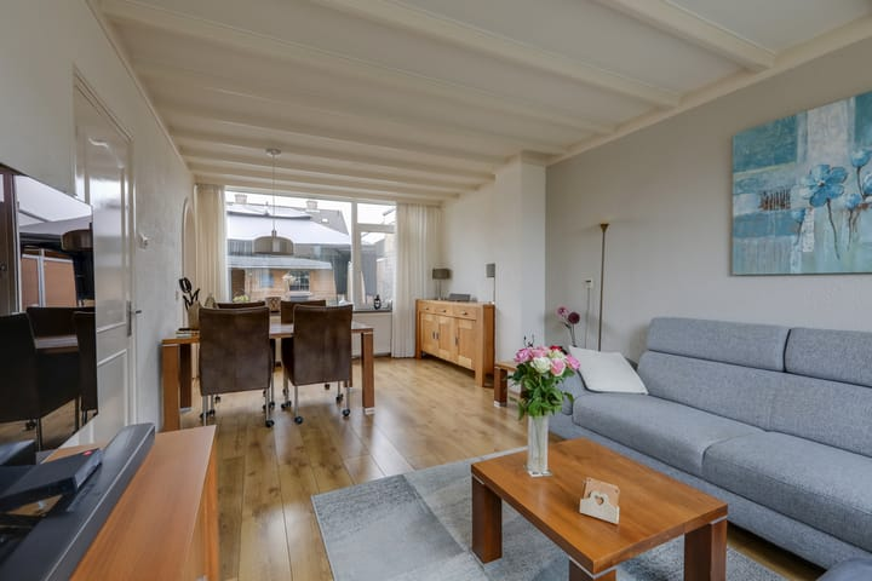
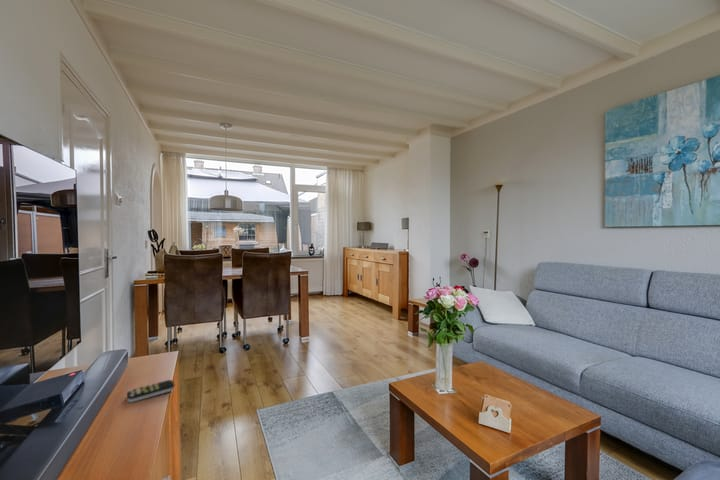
+ remote control (151, 390)
